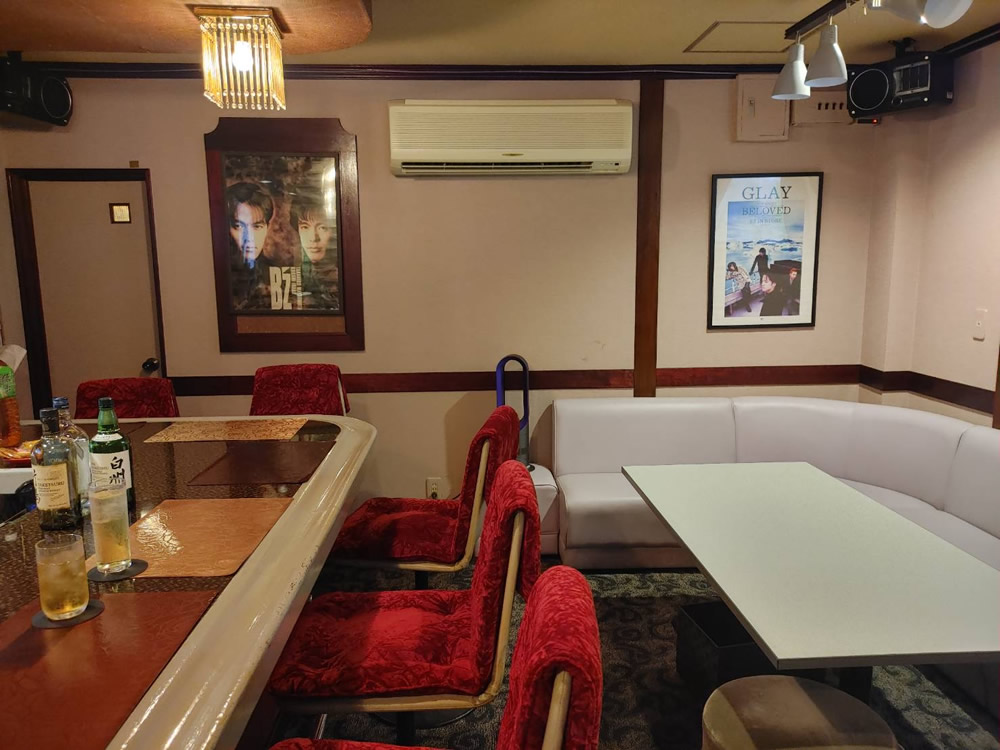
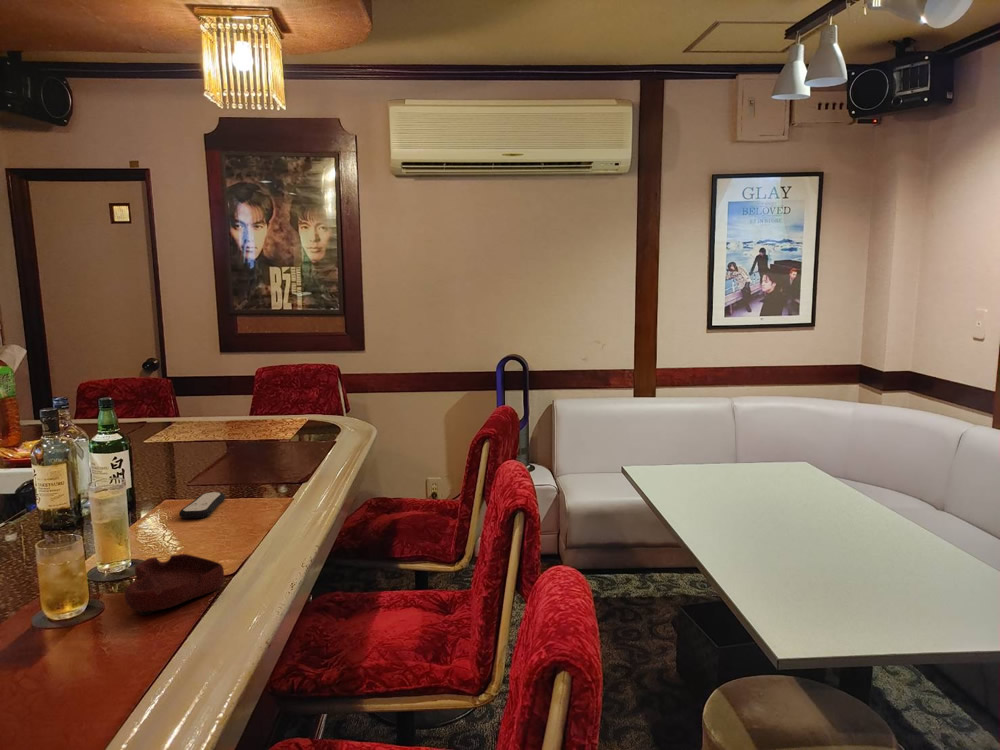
+ remote control (204, 504)
+ ashtray (178, 582)
